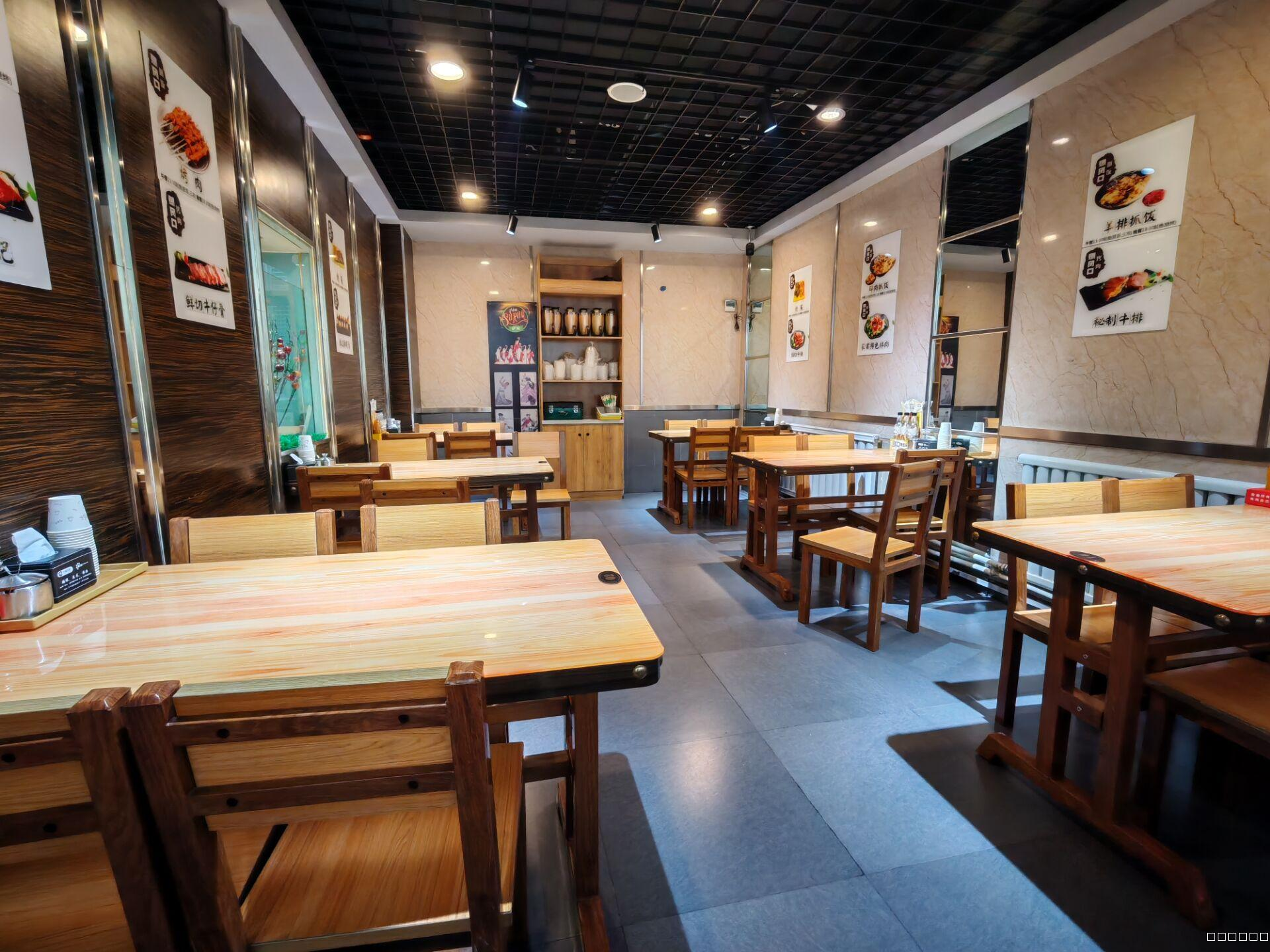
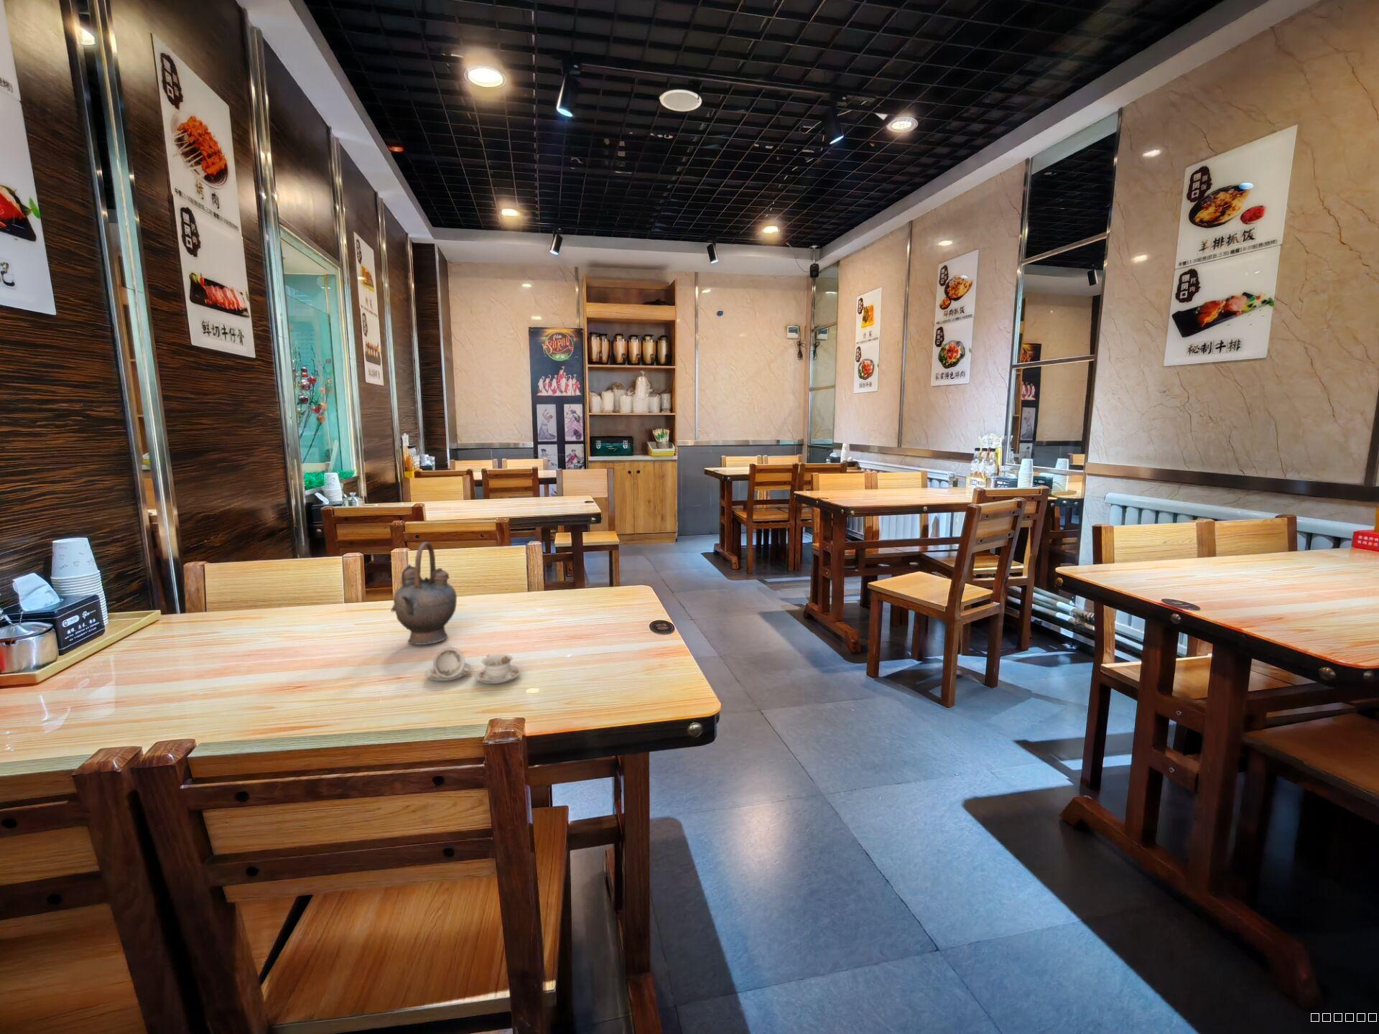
+ teapot (421, 593)
+ chinaware (470, 665)
